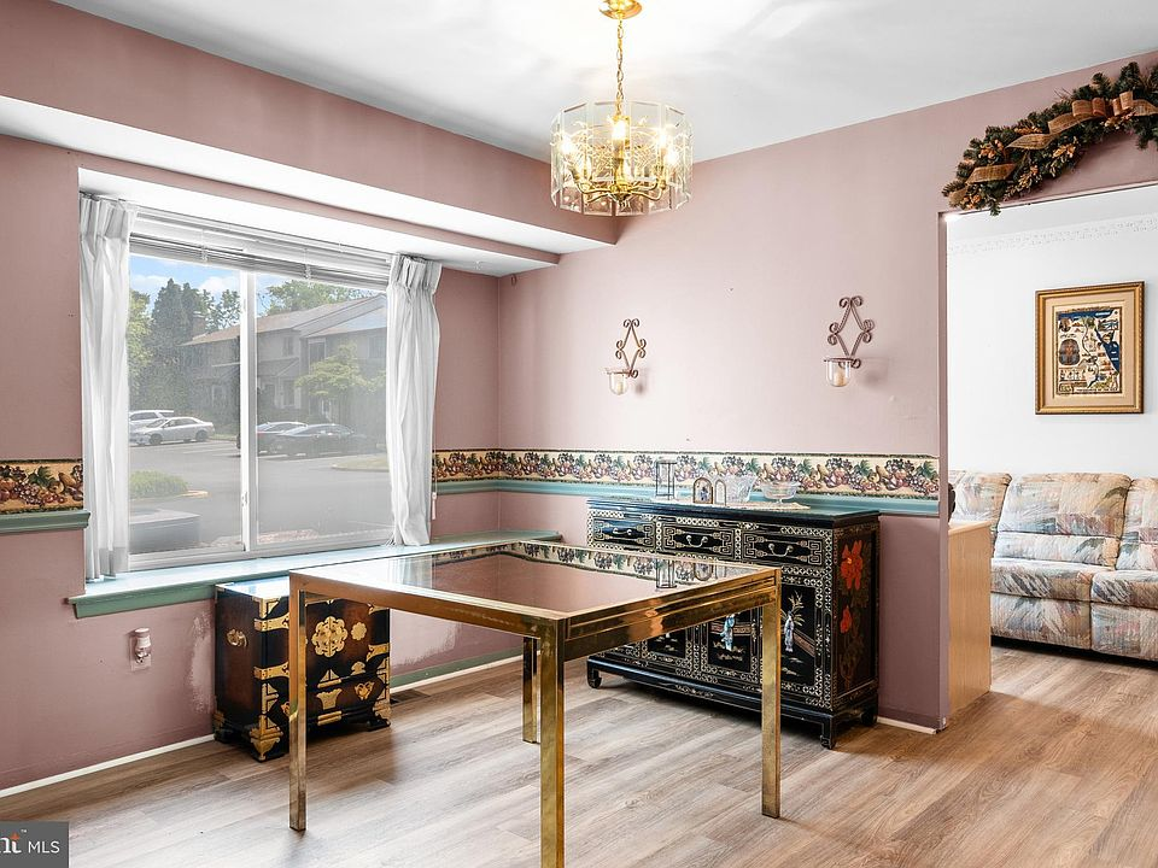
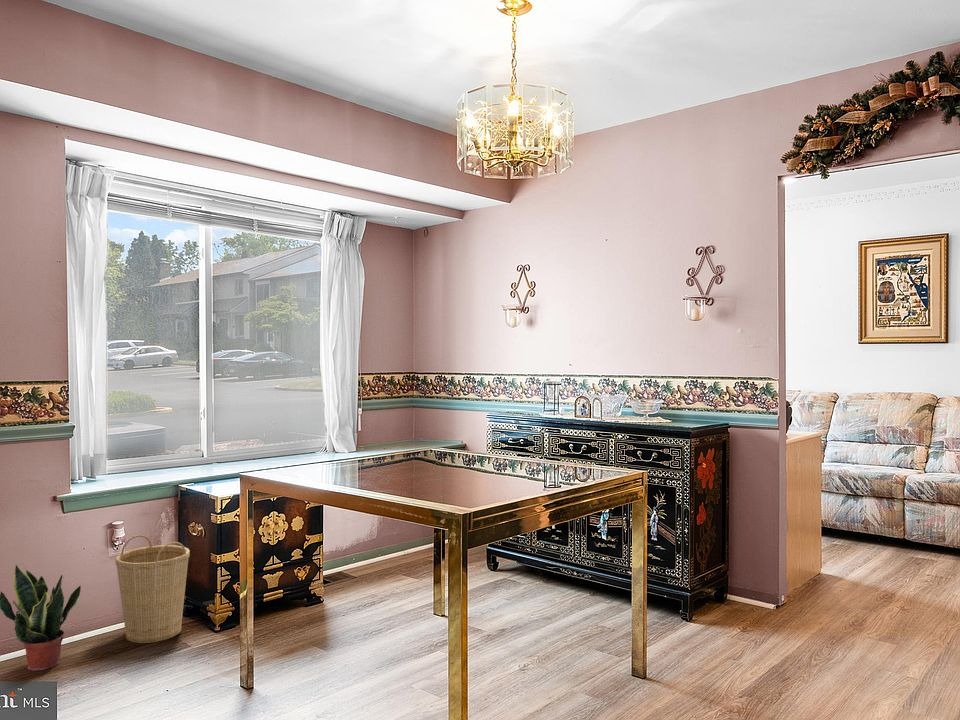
+ potted plant (47, 612)
+ basket (153, 585)
